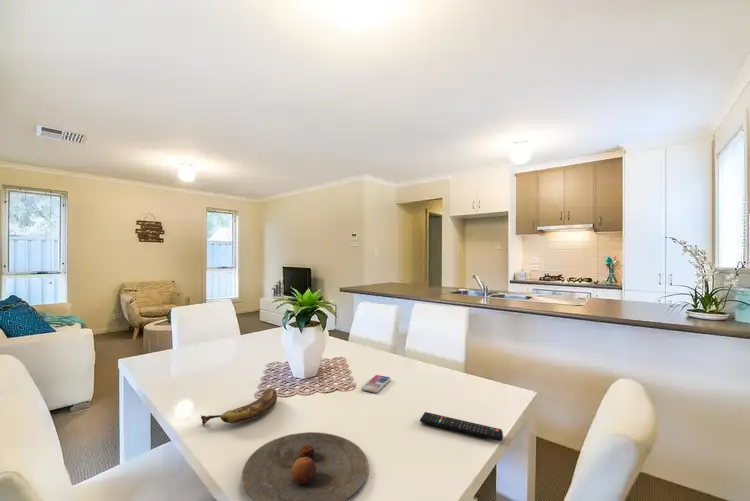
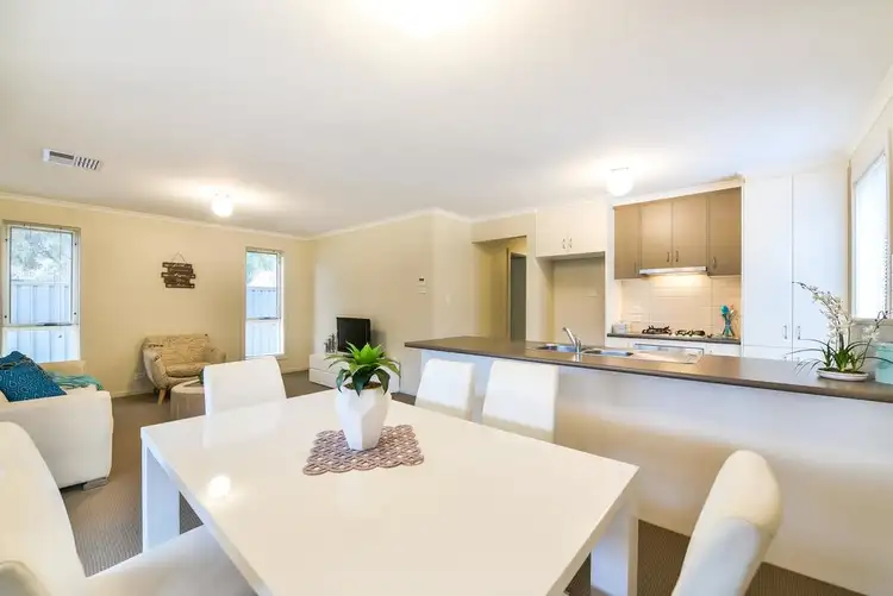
- plate (307, 460)
- banana (248, 405)
- smartphone (376, 383)
- remote control (460, 426)
